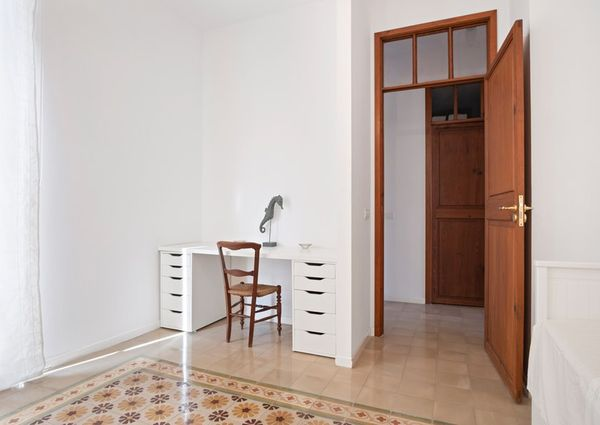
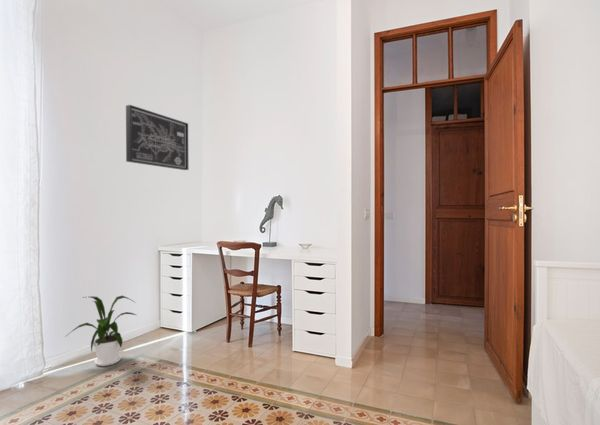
+ house plant (106, 327)
+ wall art (160, 140)
